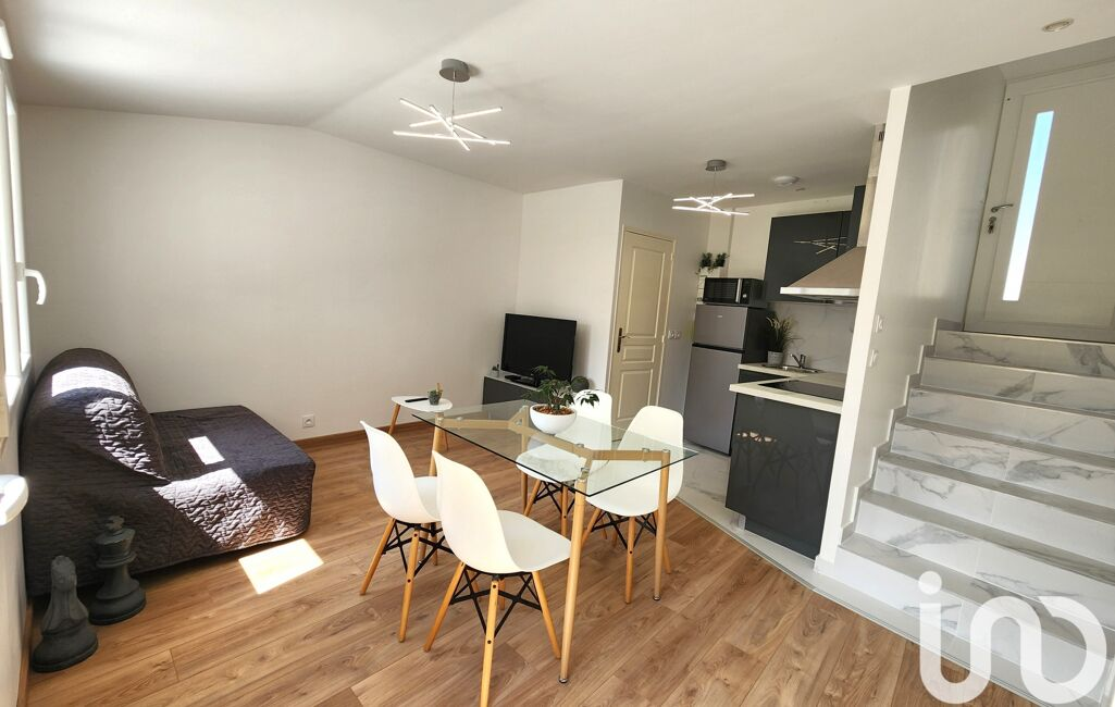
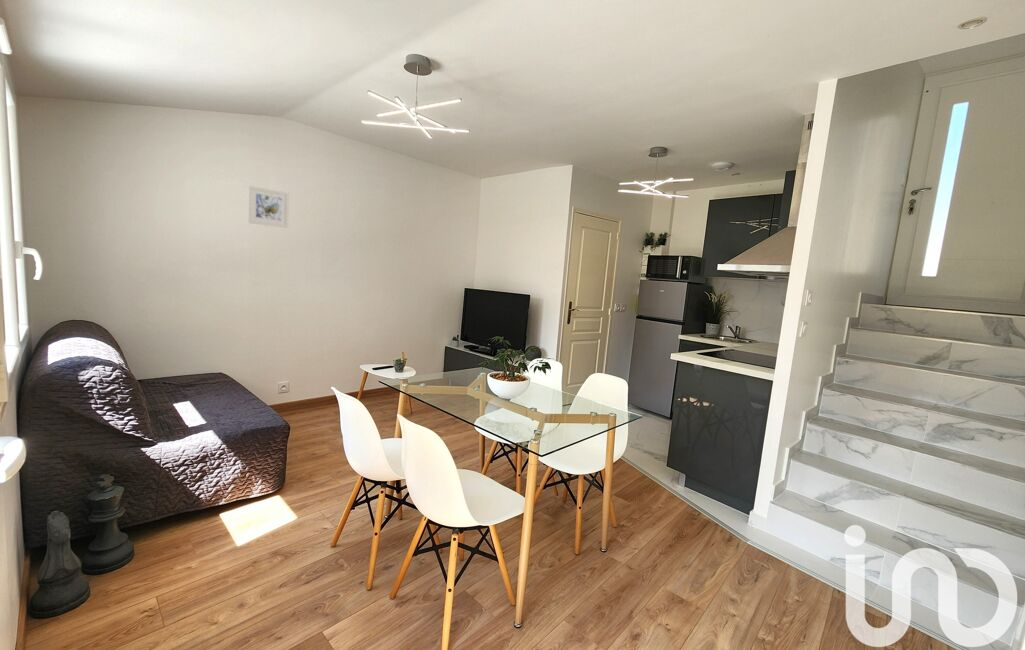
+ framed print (268, 207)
